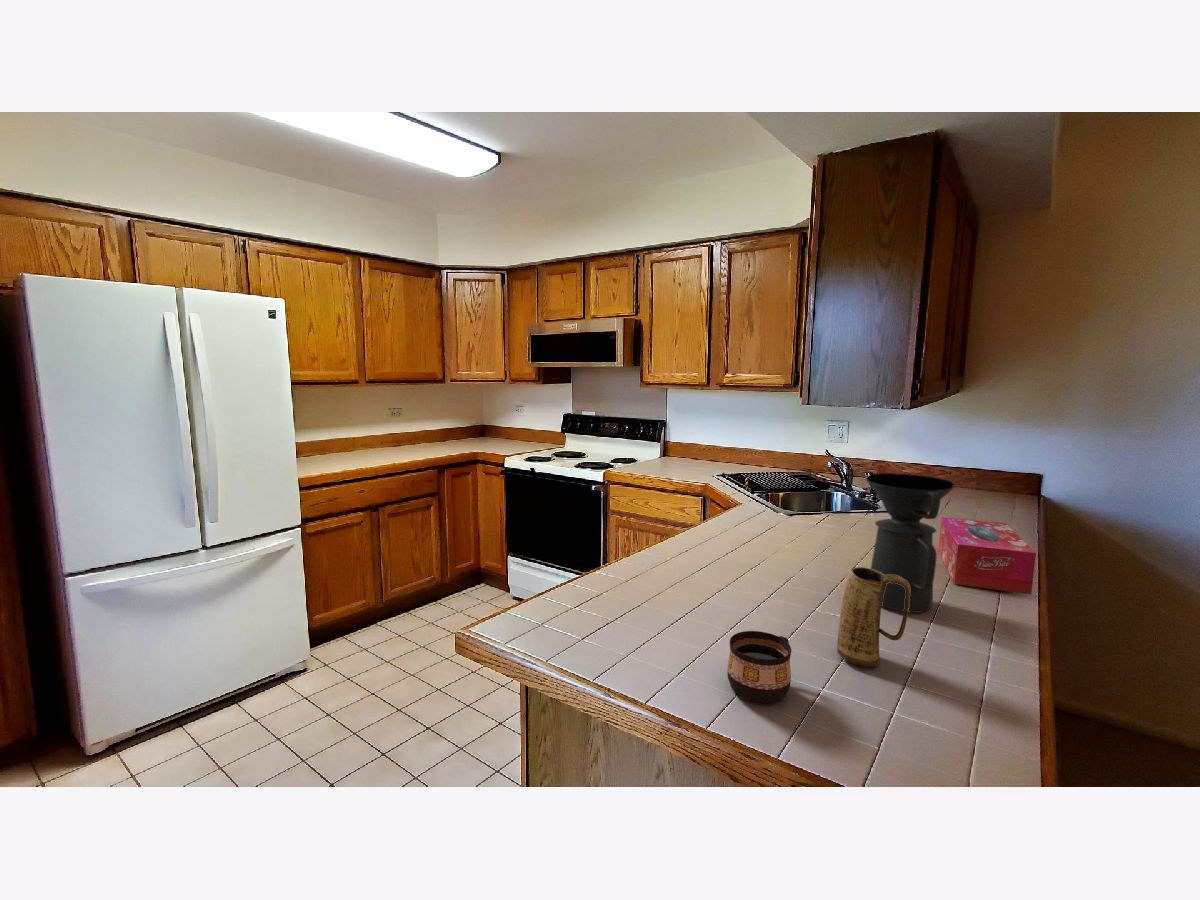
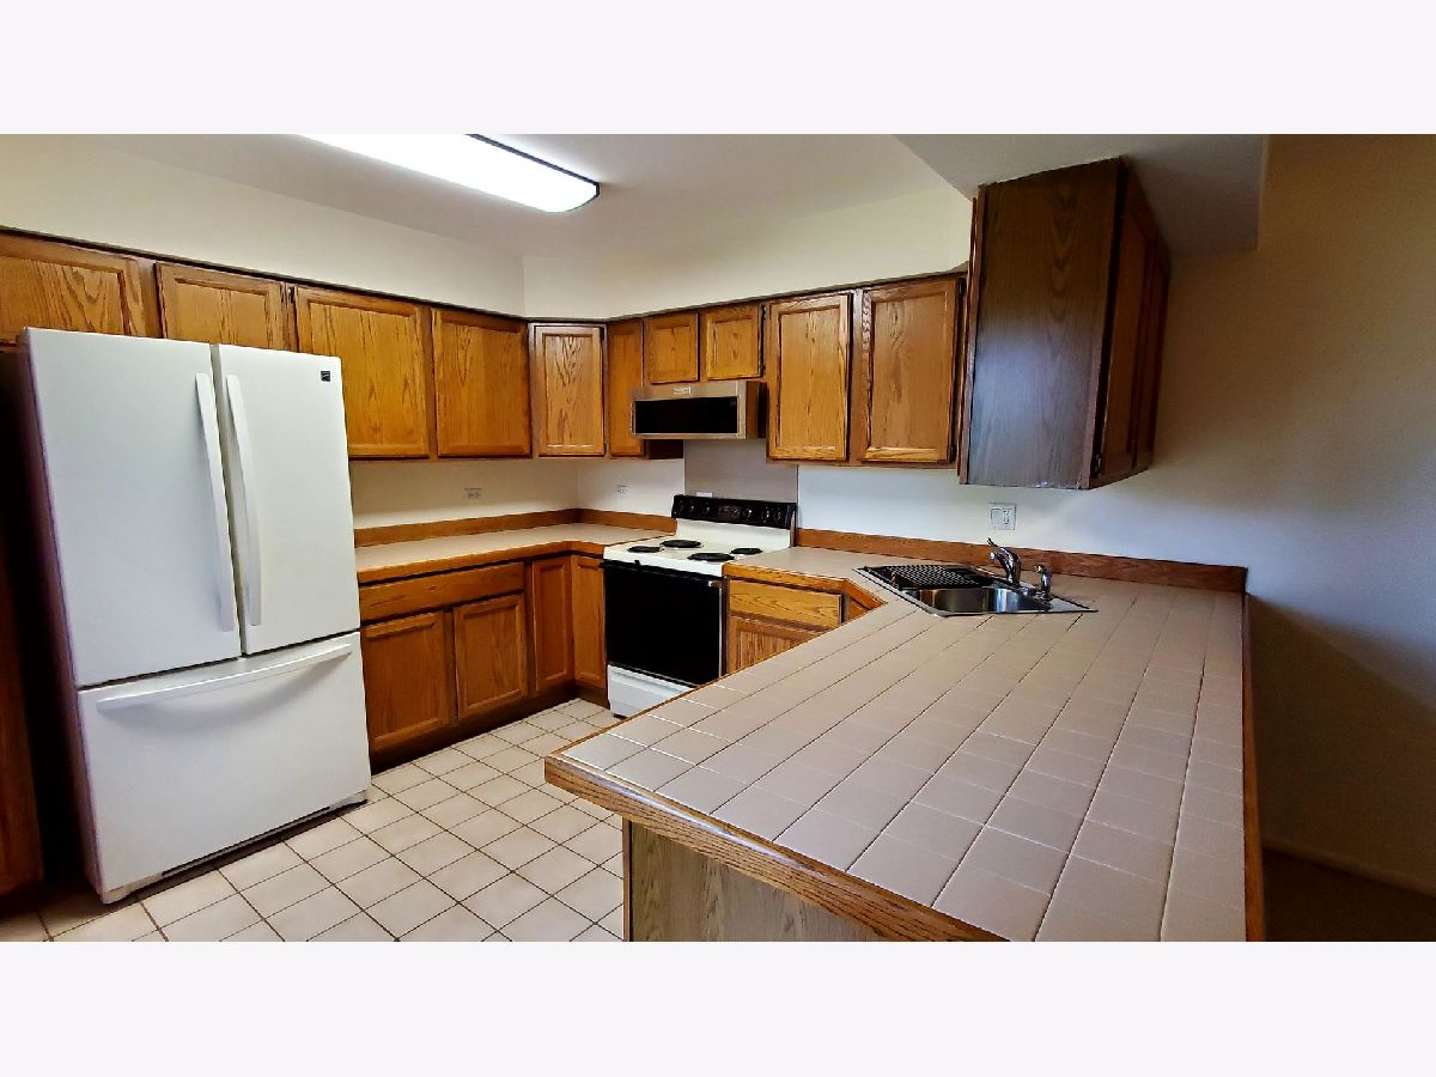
- mug (871, 618)
- tissue box (981, 551)
- coffee maker (903, 541)
- cup (762, 667)
